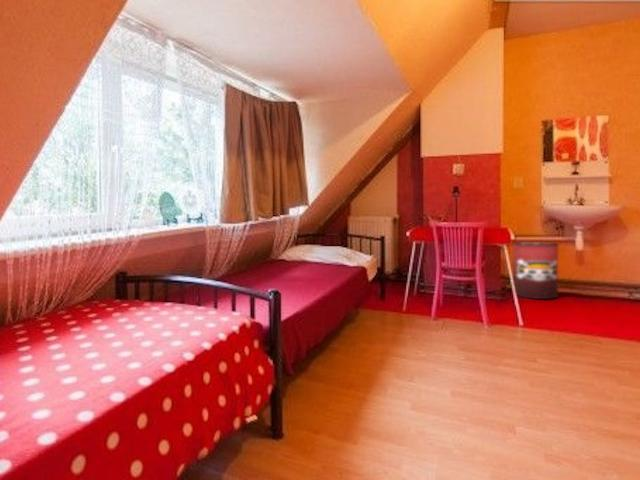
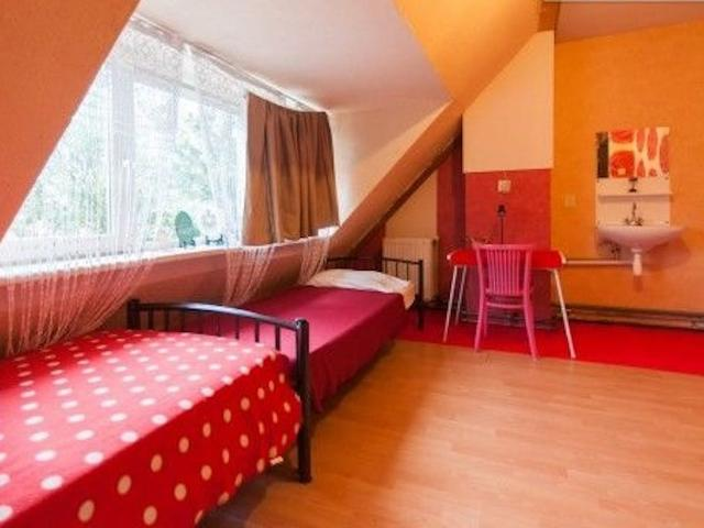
- waste bin (535, 269)
